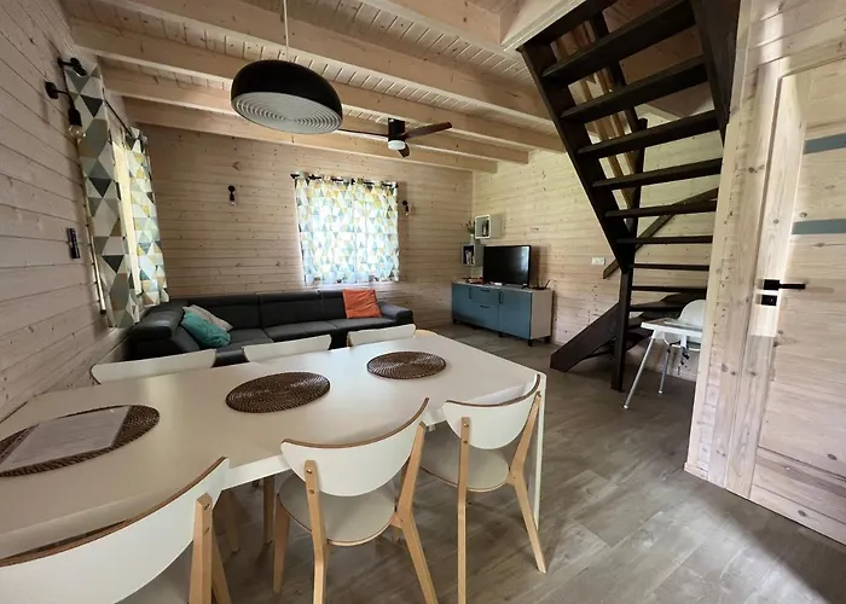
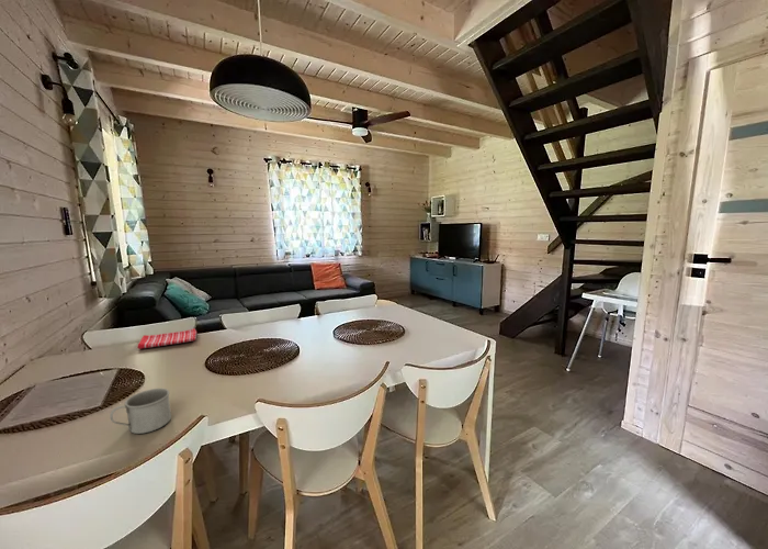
+ dish towel (169, 338)
+ mug (145, 411)
